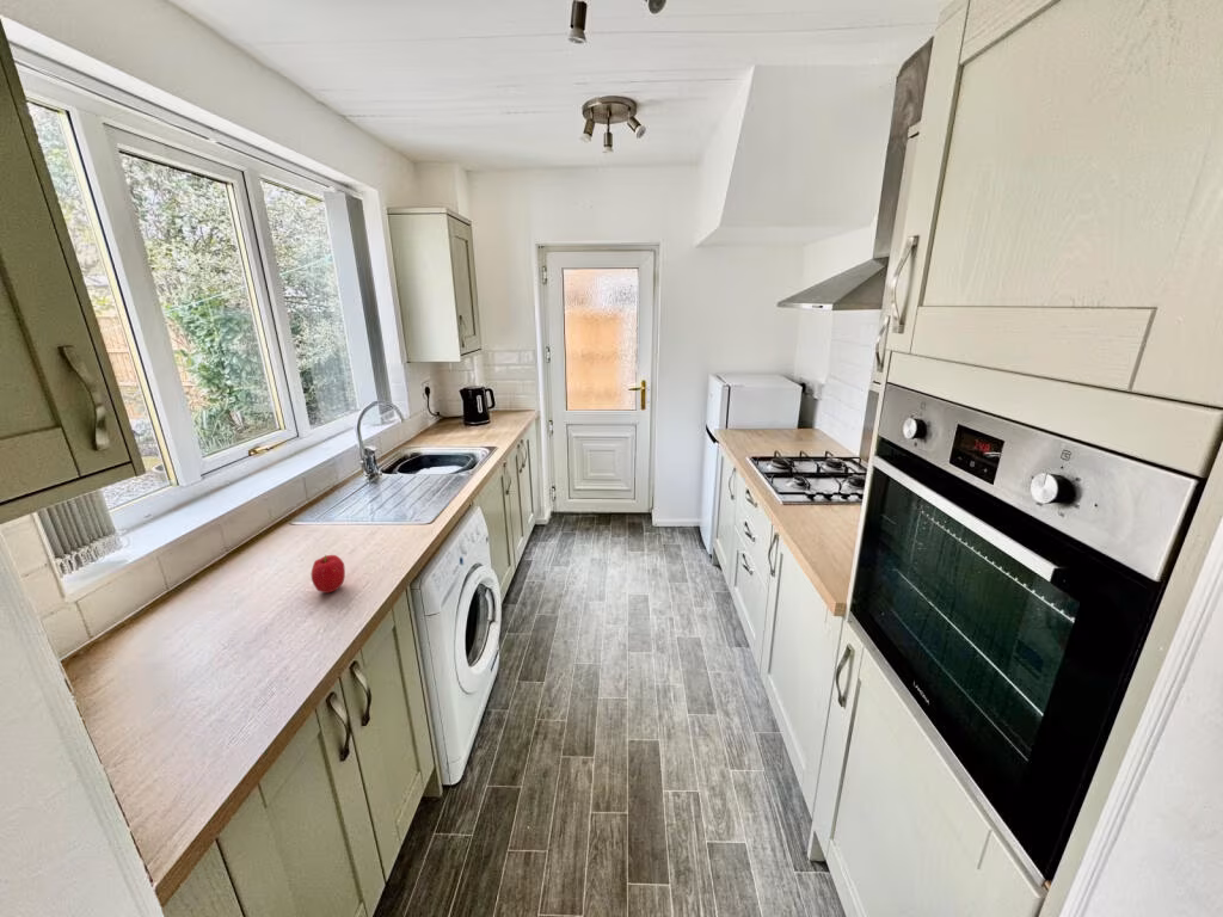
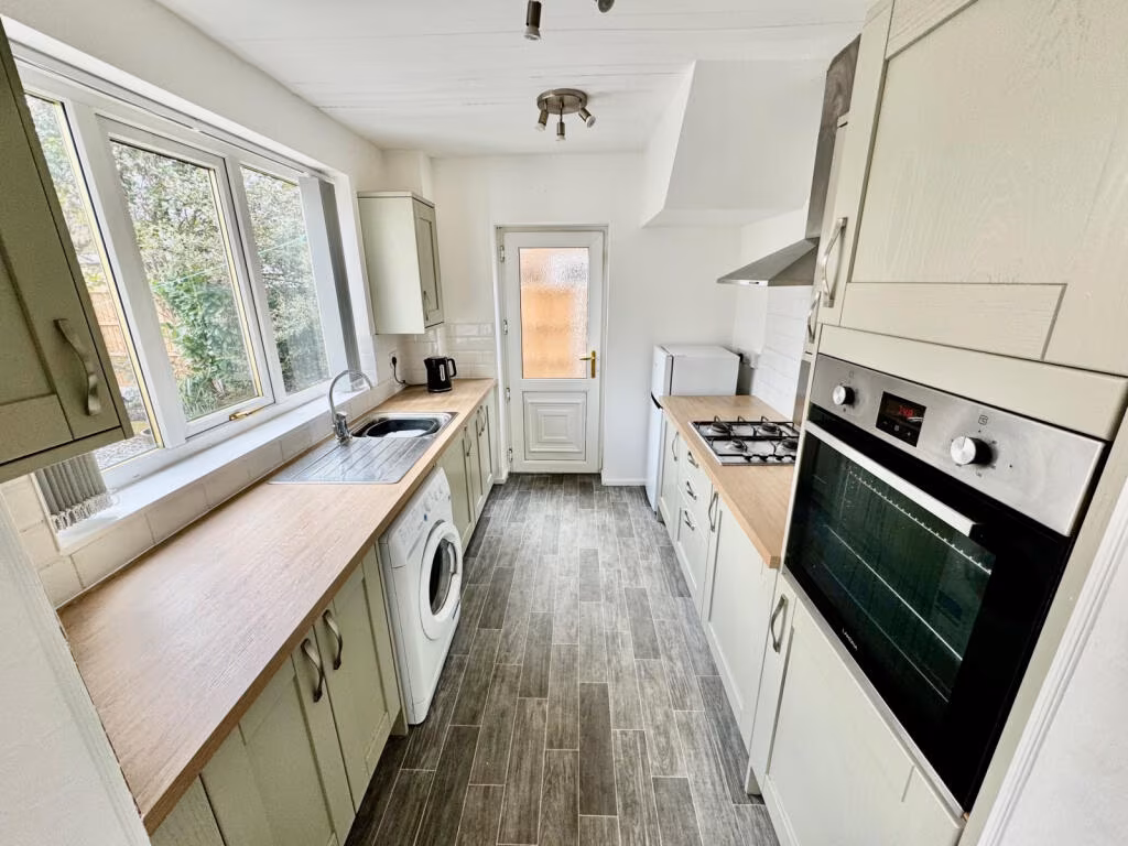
- fruit (327, 572)
